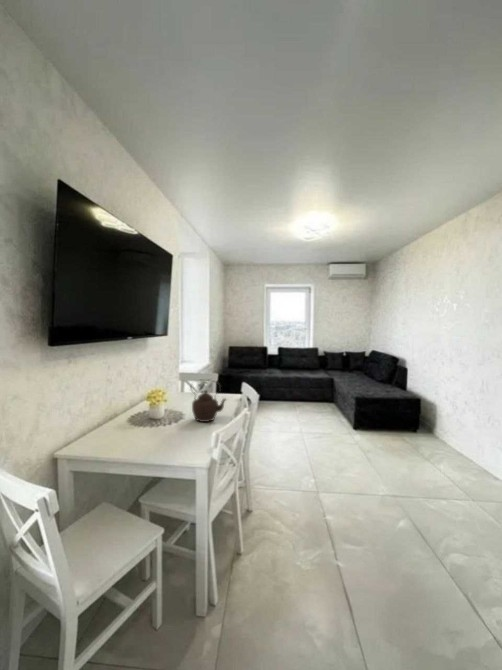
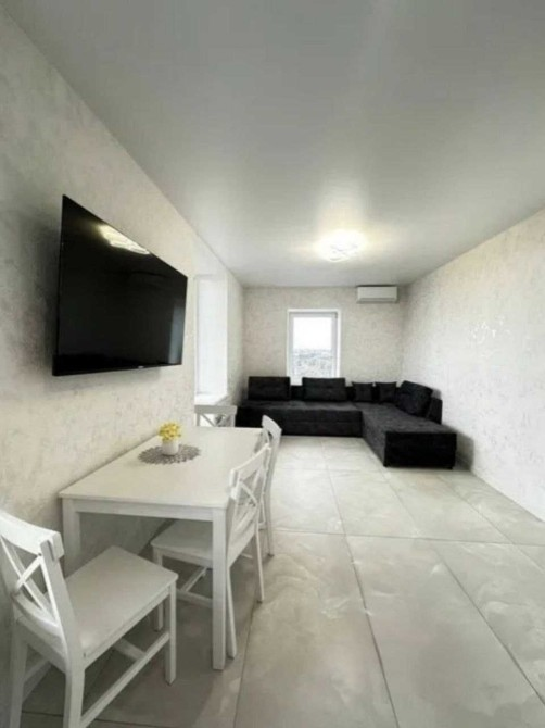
- teapot (208, 399)
